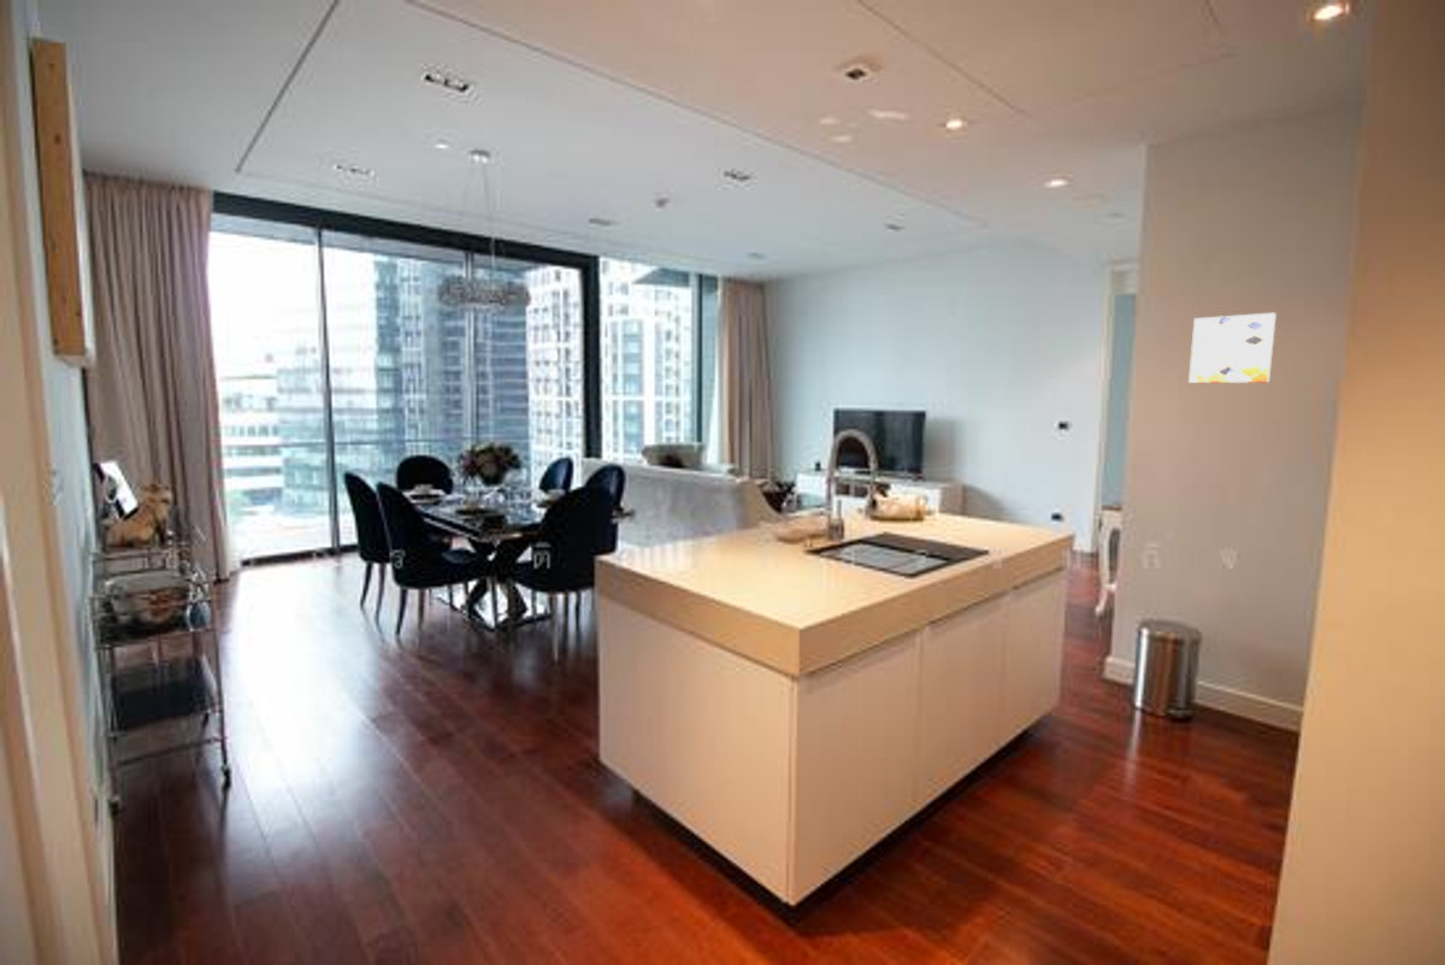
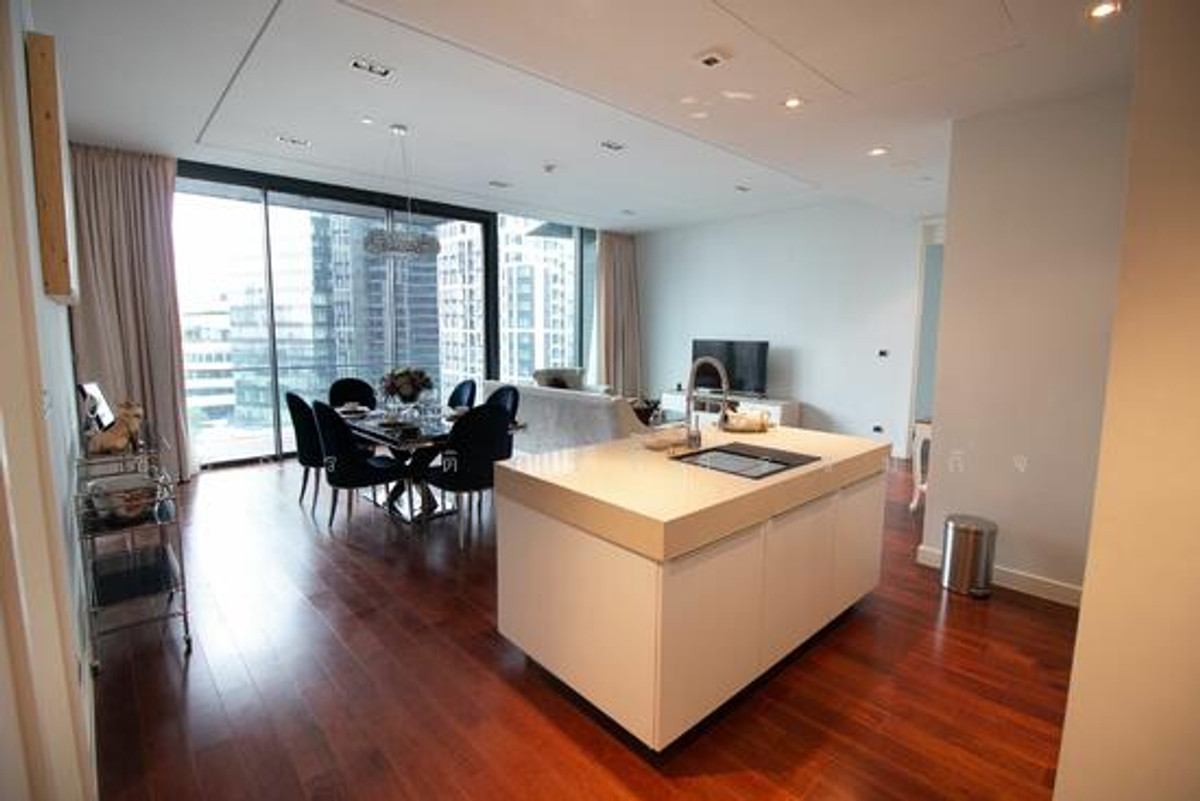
- wall art (1231, 349)
